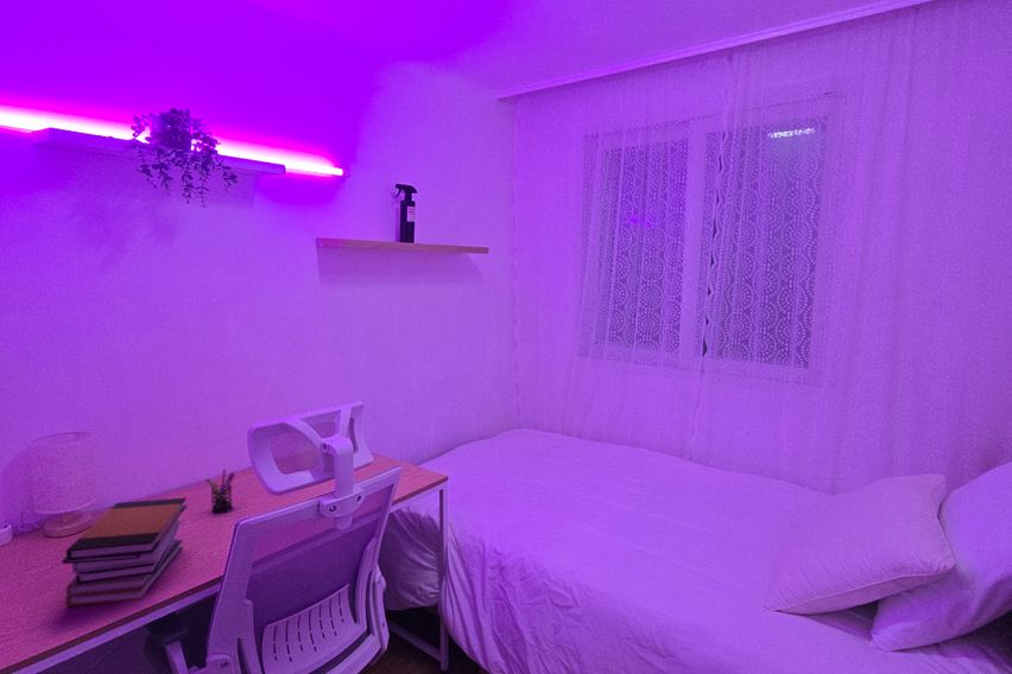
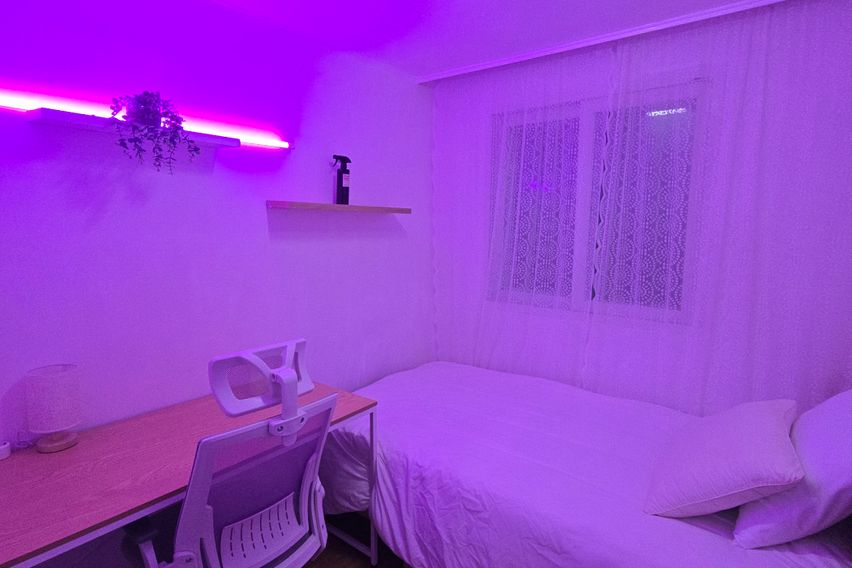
- book stack (132, 546)
- pen holder (219, 489)
